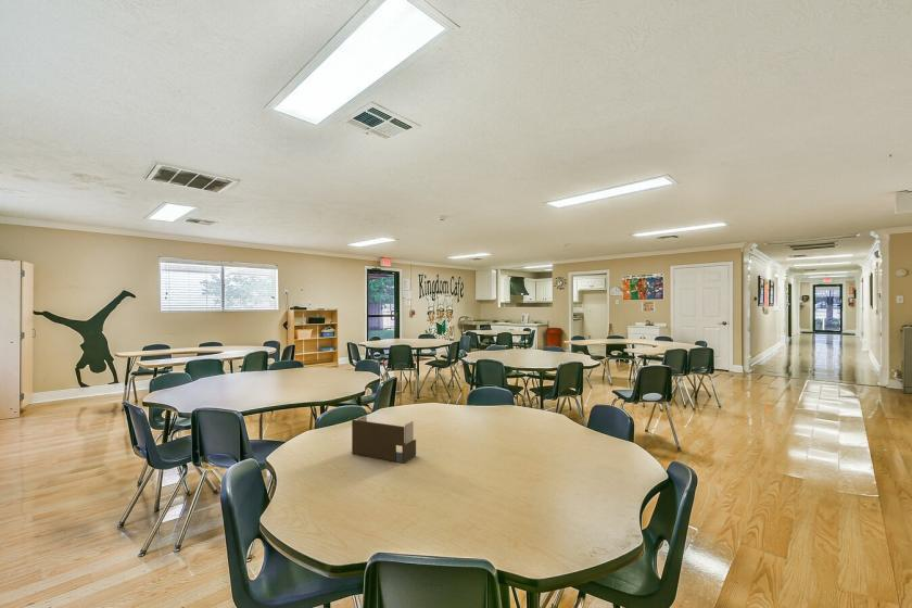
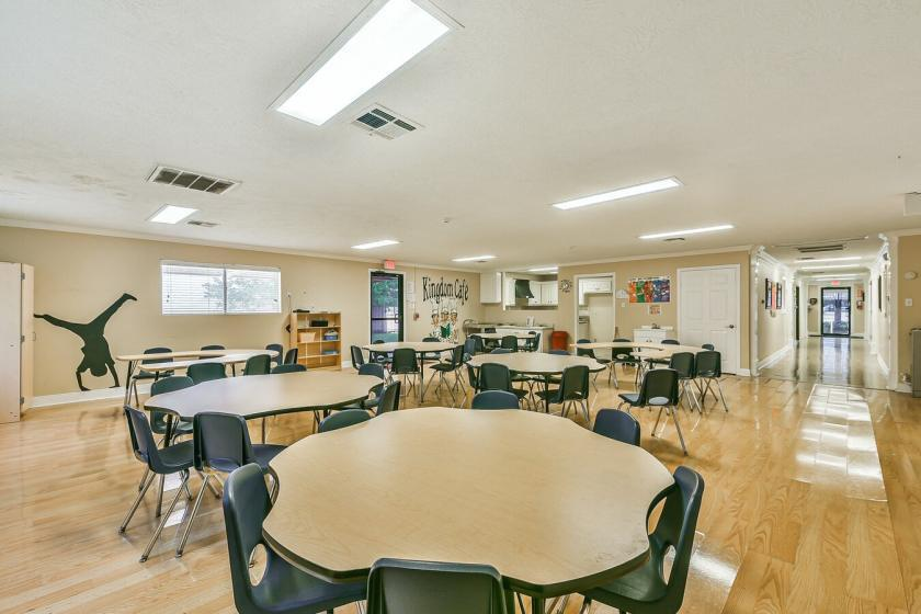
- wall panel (383, 436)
